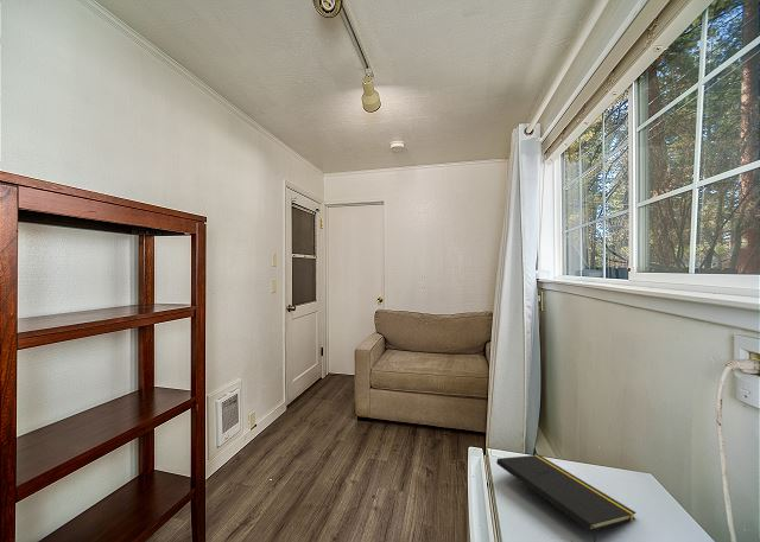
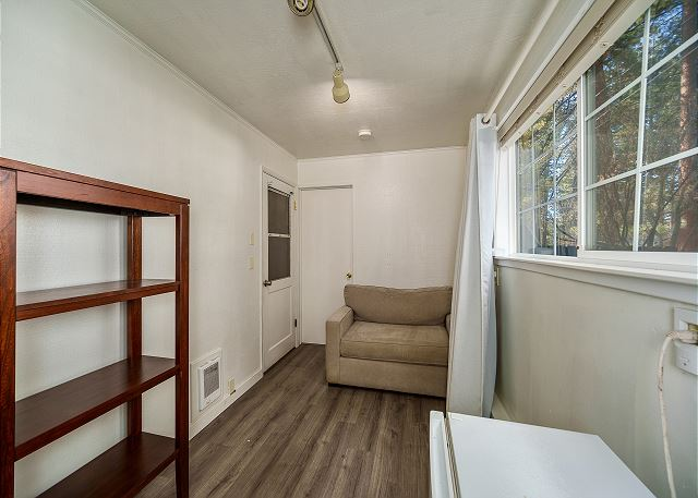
- notepad (559, 485)
